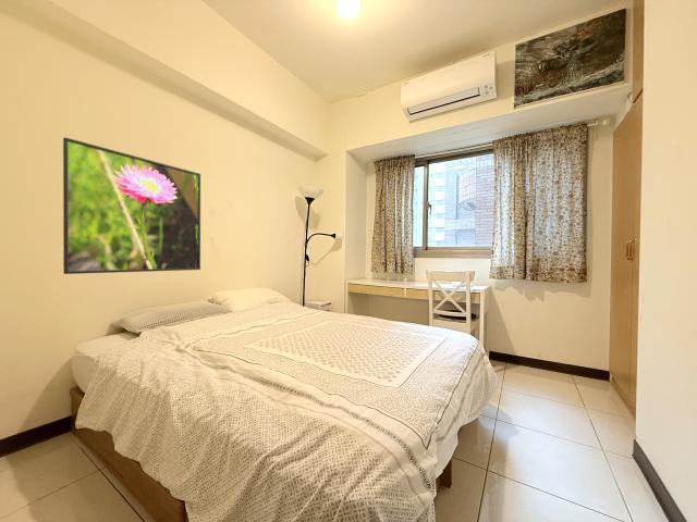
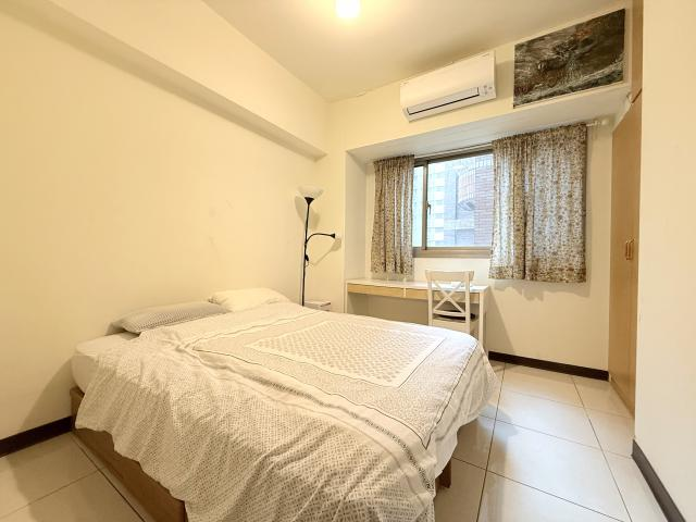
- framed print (144, 214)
